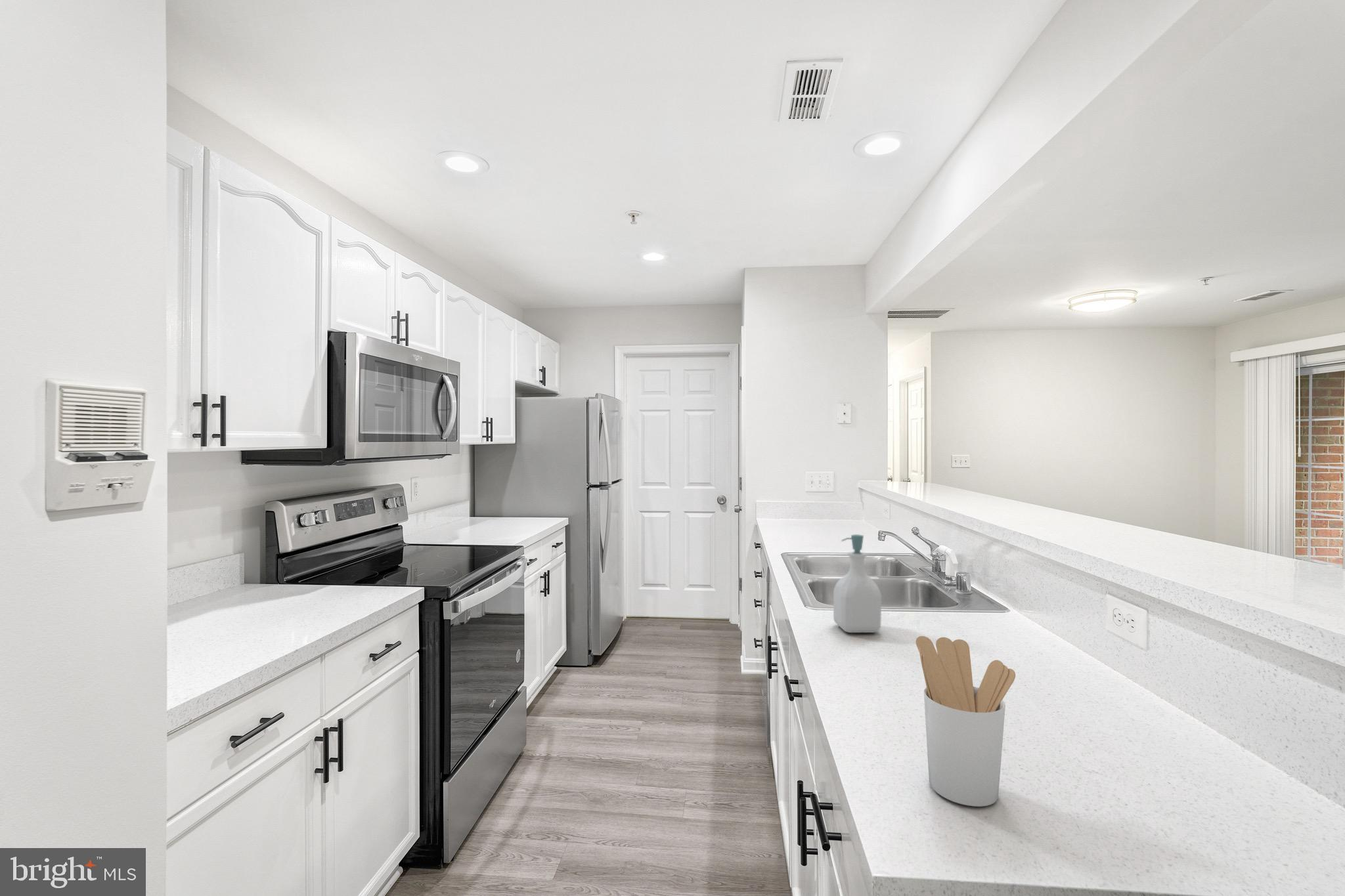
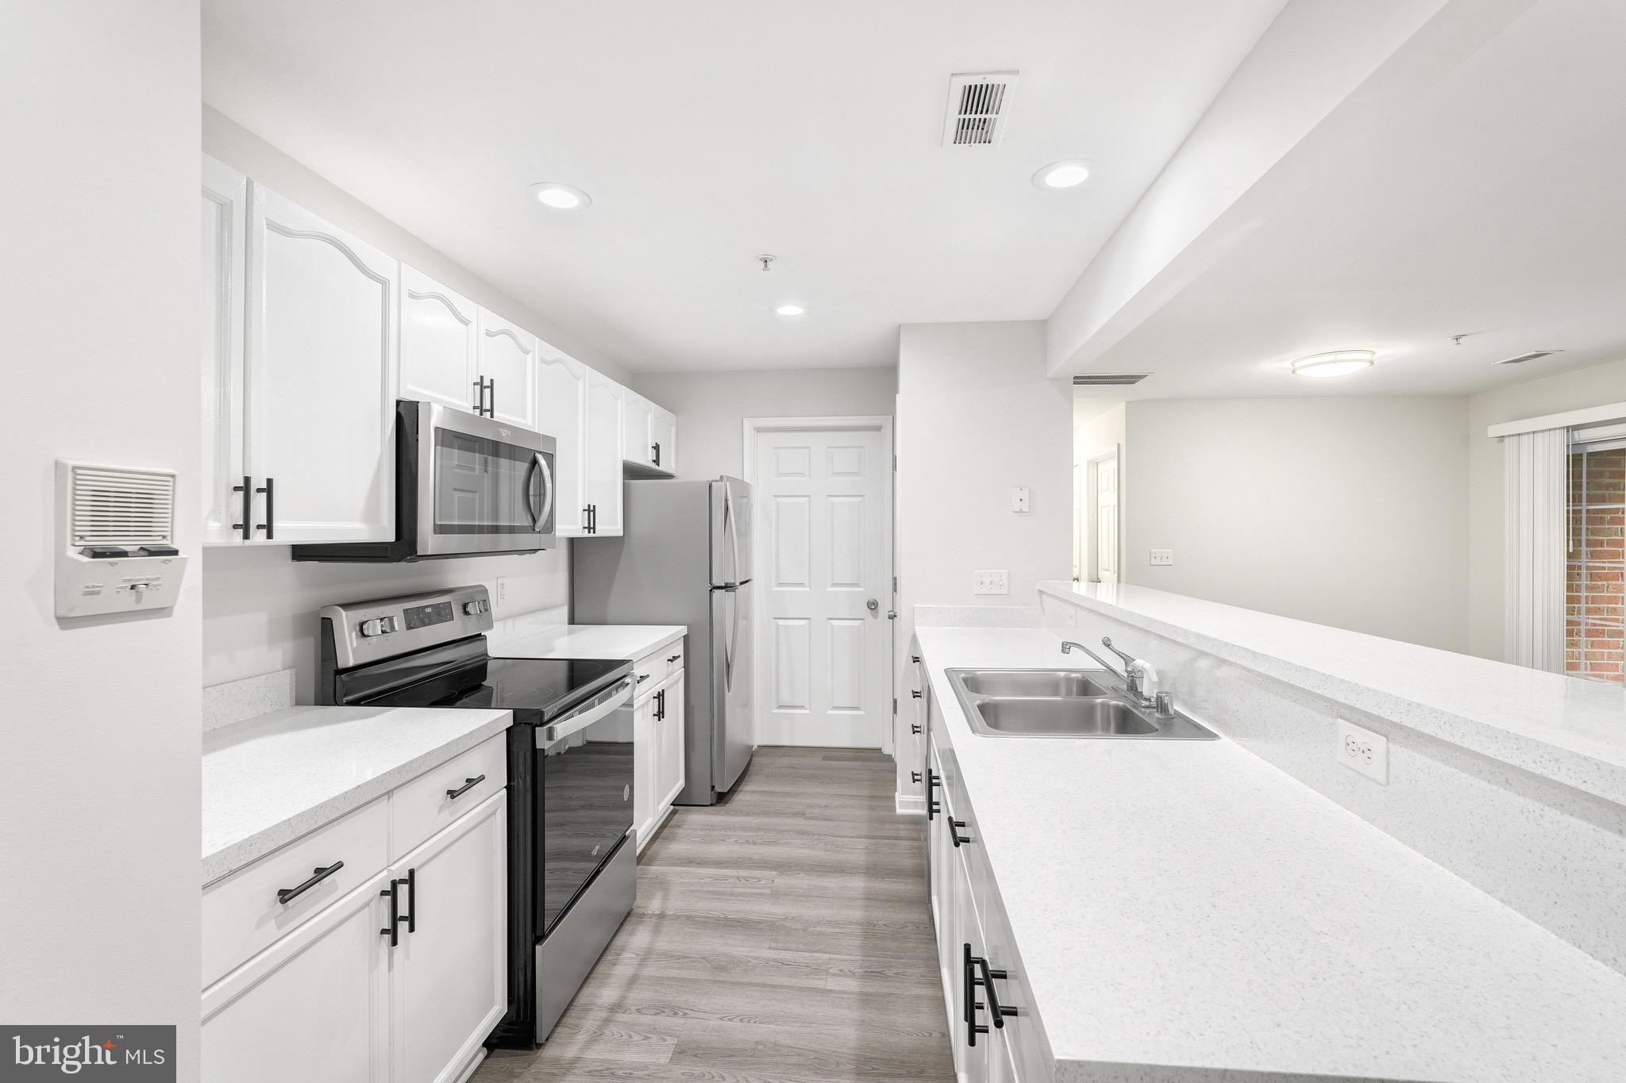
- soap bottle (856, 582)
- utensil holder (956, 712)
